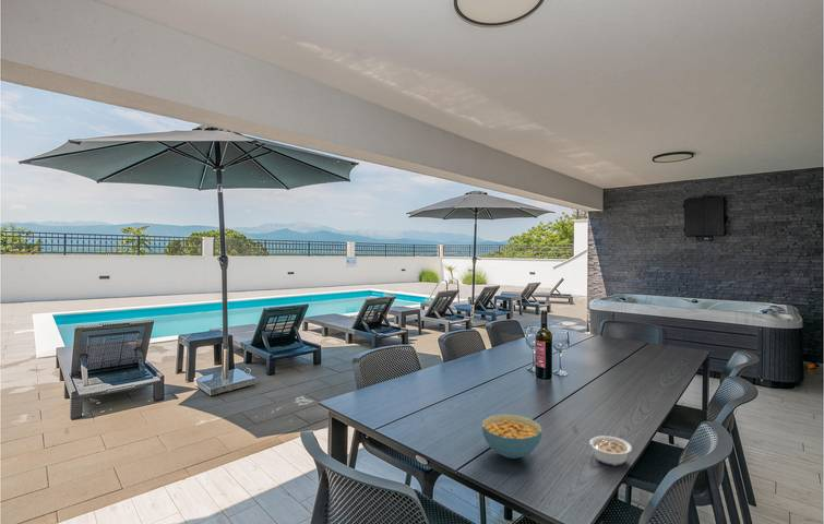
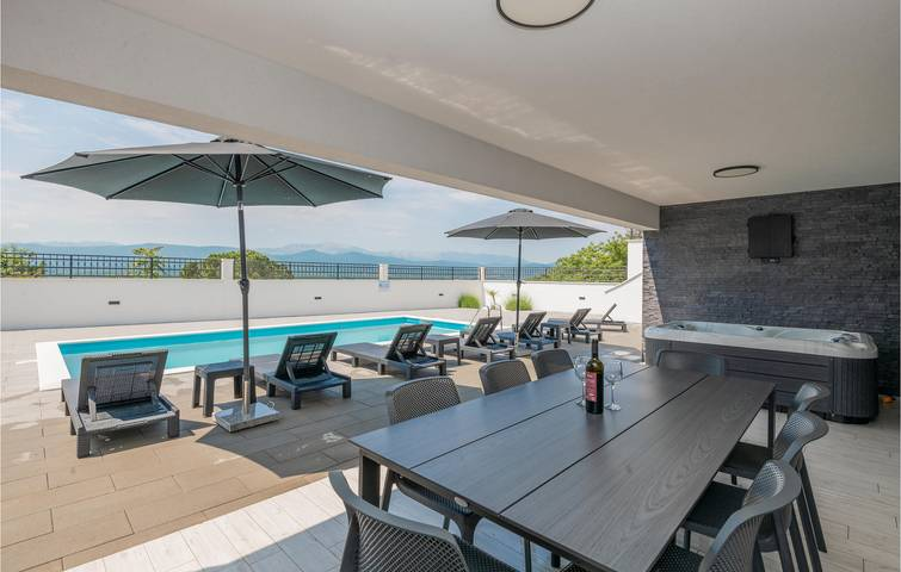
- cereal bowl (511, 439)
- legume (609, 450)
